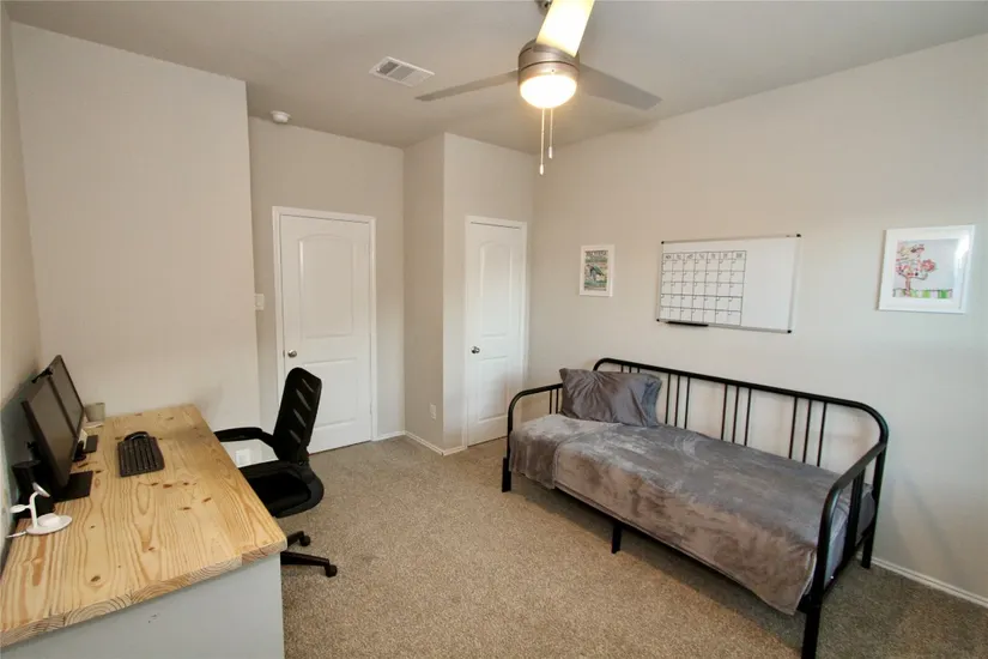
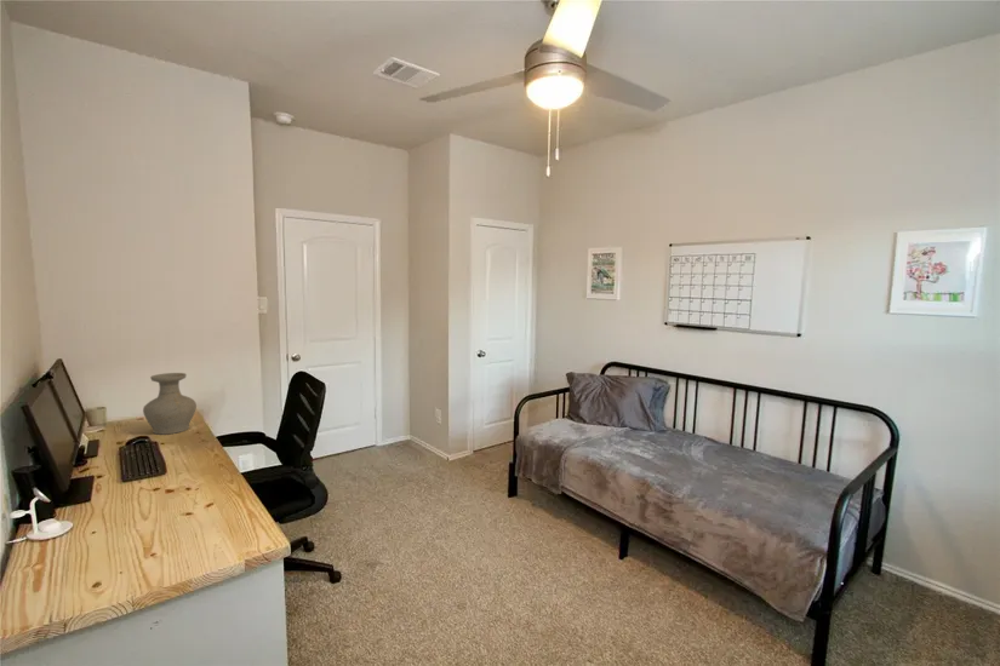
+ vase (170, 402)
